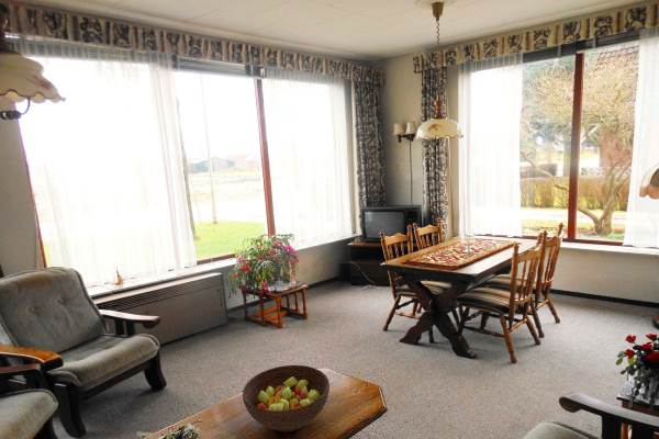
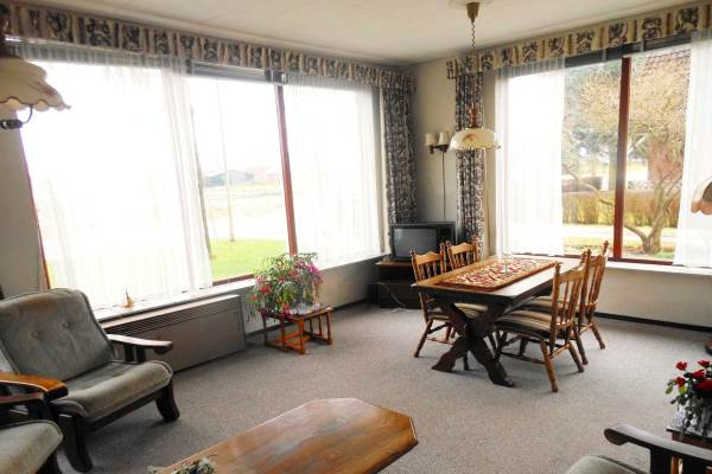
- fruit bowl (288, 404)
